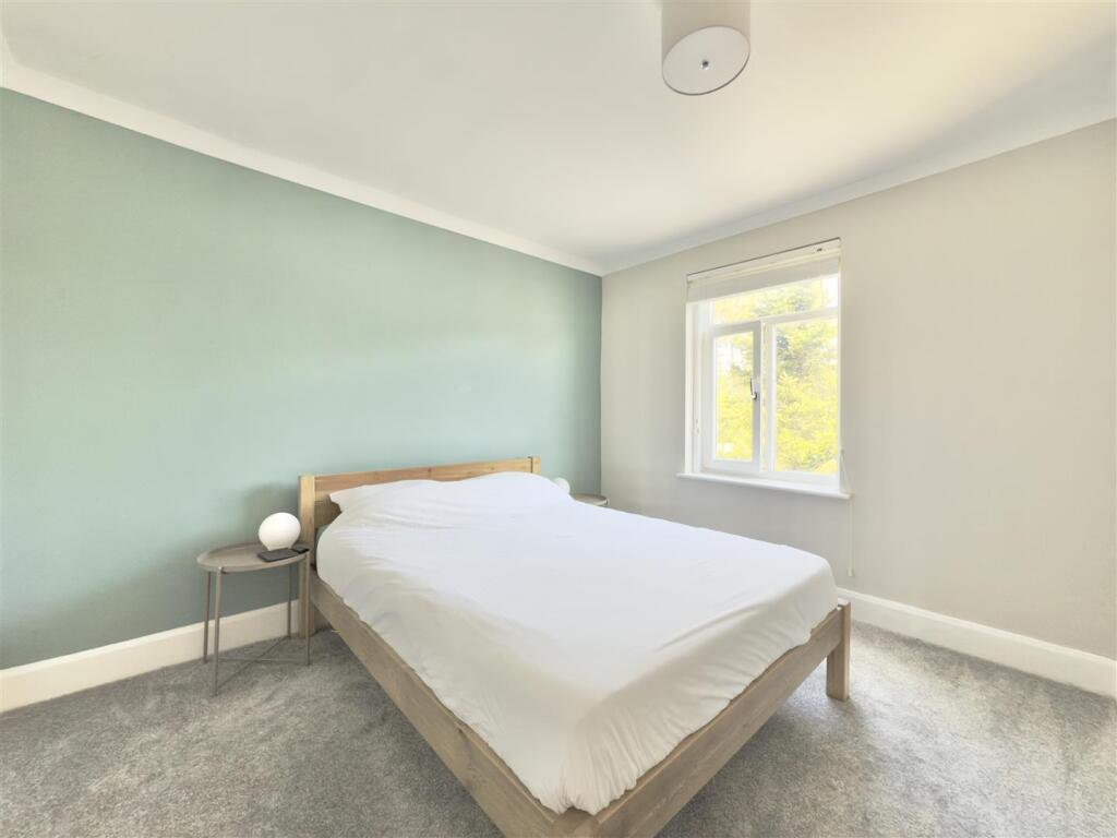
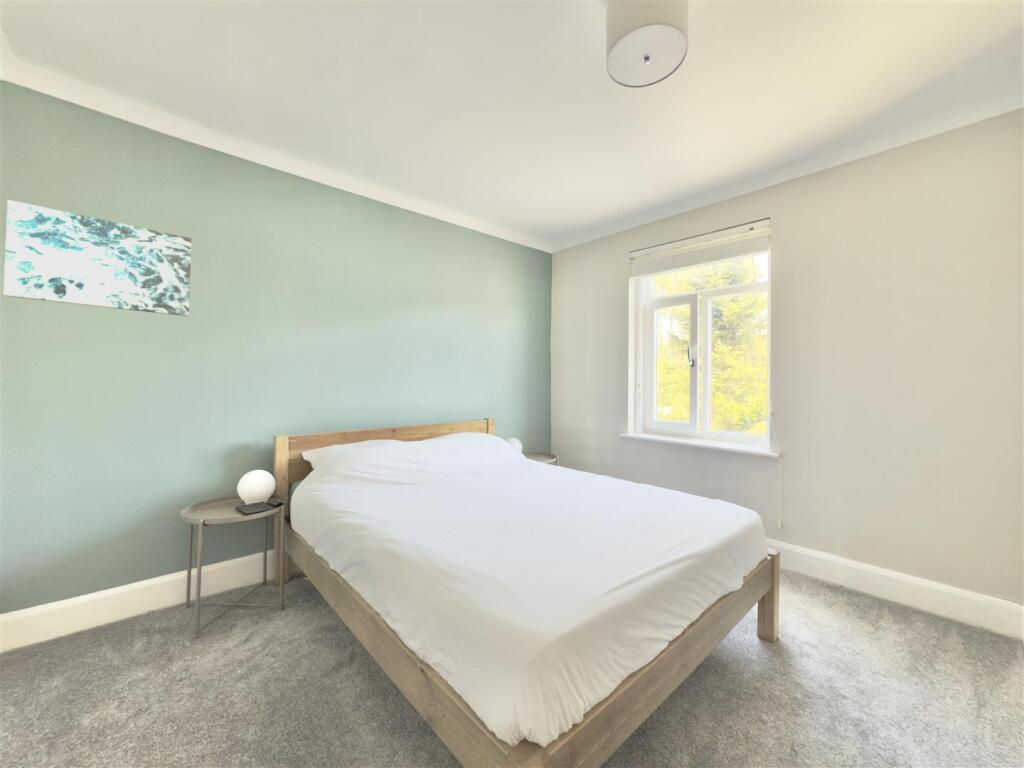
+ wall art (108, 264)
